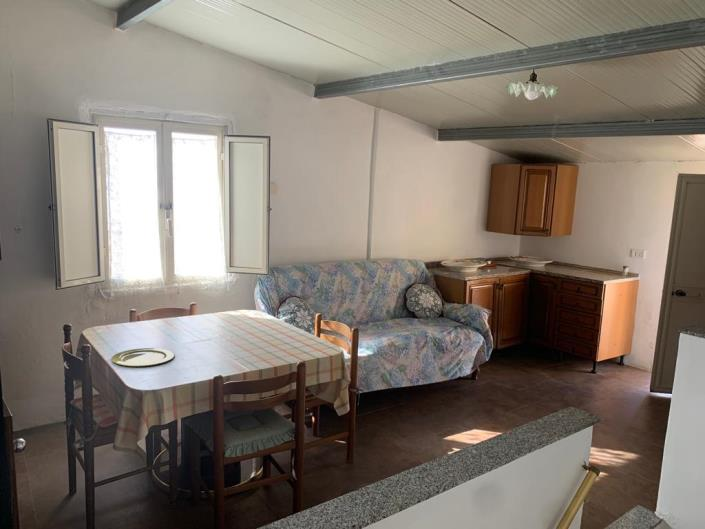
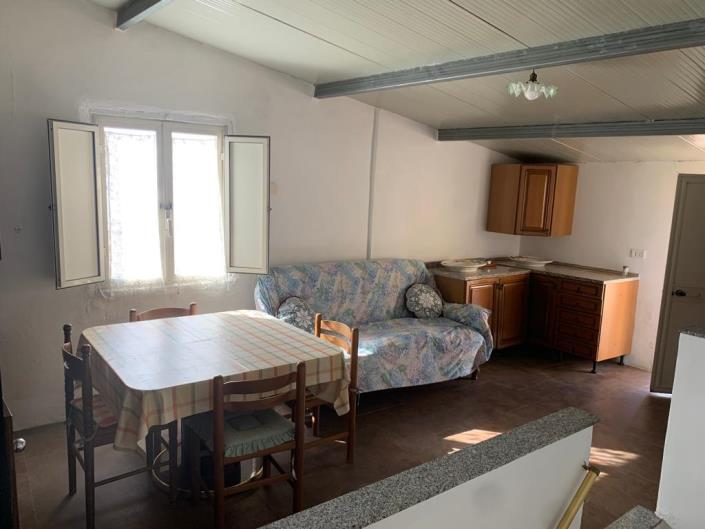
- plate (143, 357)
